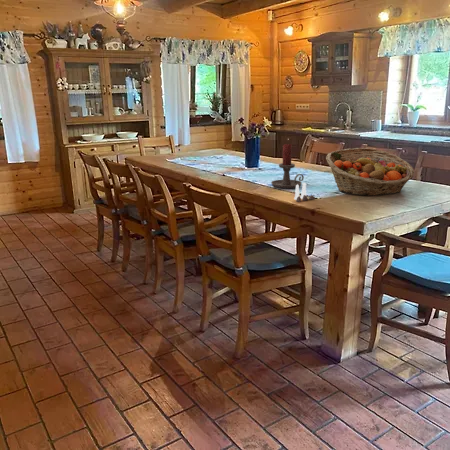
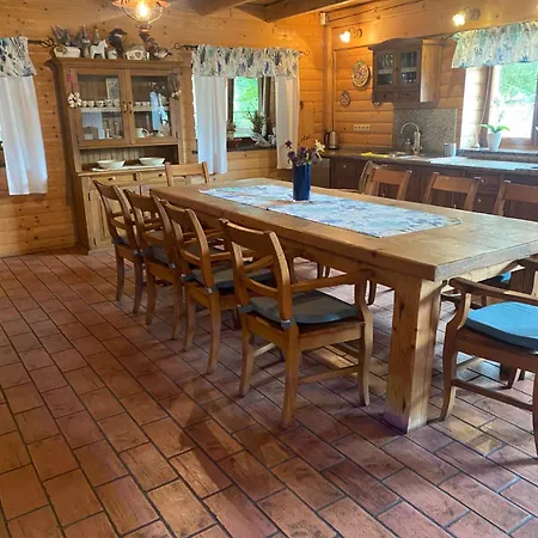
- candle holder (290, 164)
- salt and pepper shaker set (303, 191)
- fruit basket (368, 171)
